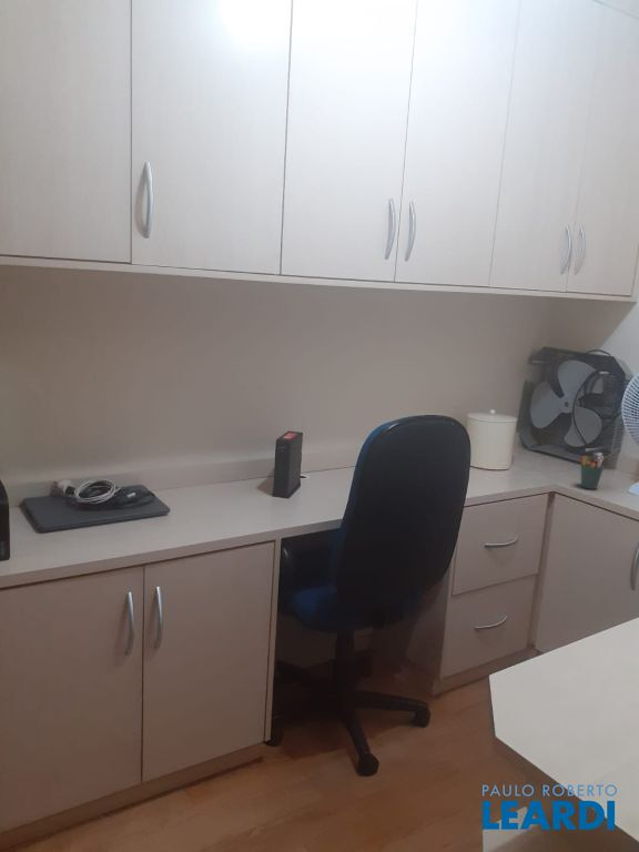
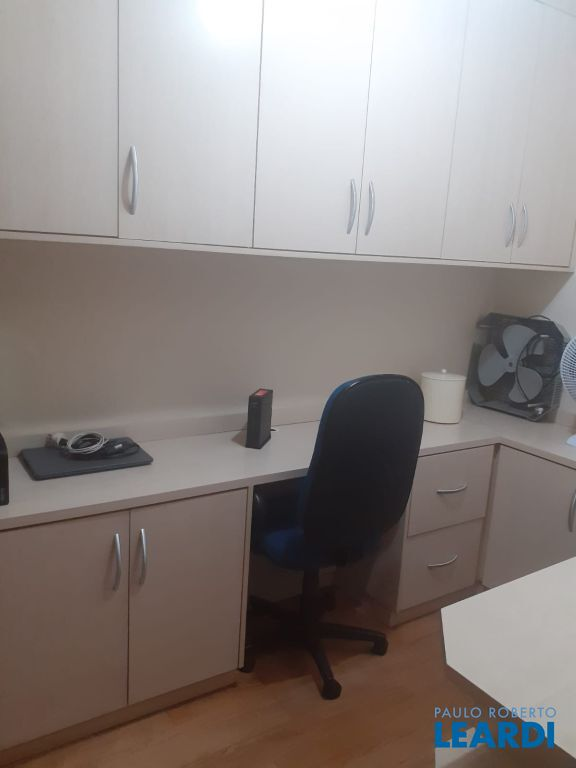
- pen holder (590, 470)
